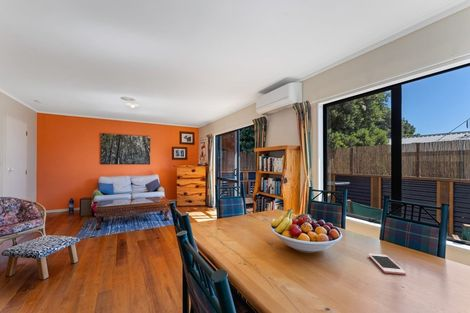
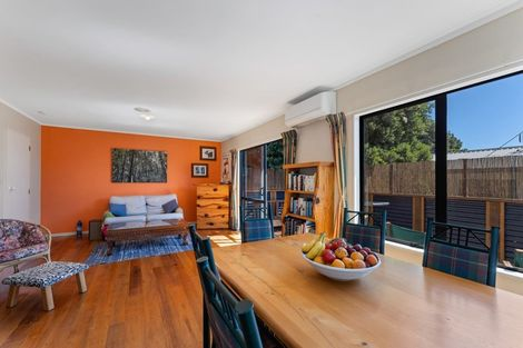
- cell phone (385, 263)
